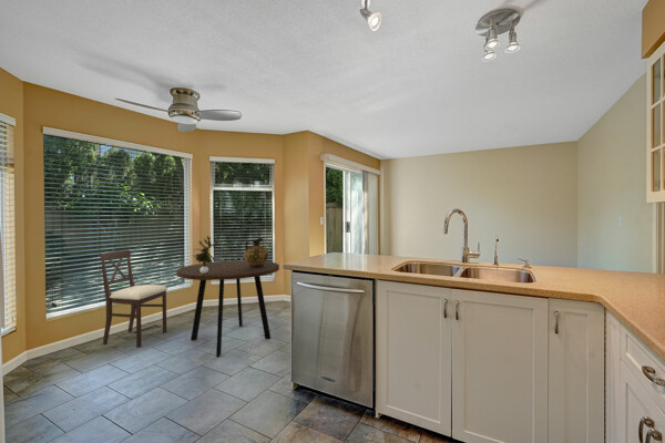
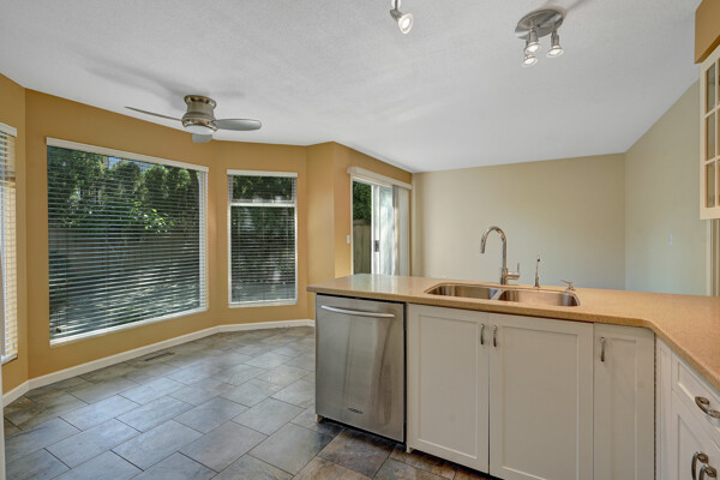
- potted plant (206, 254)
- chair (135, 295)
- dining table (237, 301)
- ceramic jug (256, 251)
